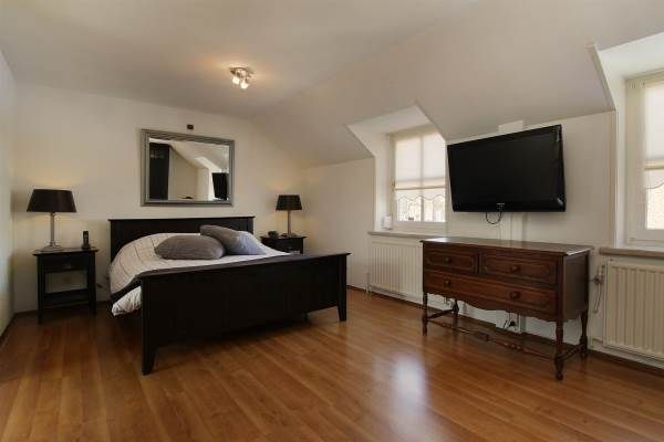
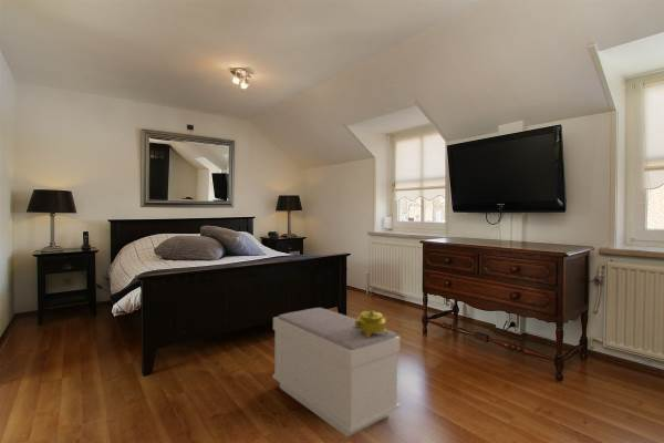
+ decorative box (371, 320)
+ bench (331, 360)
